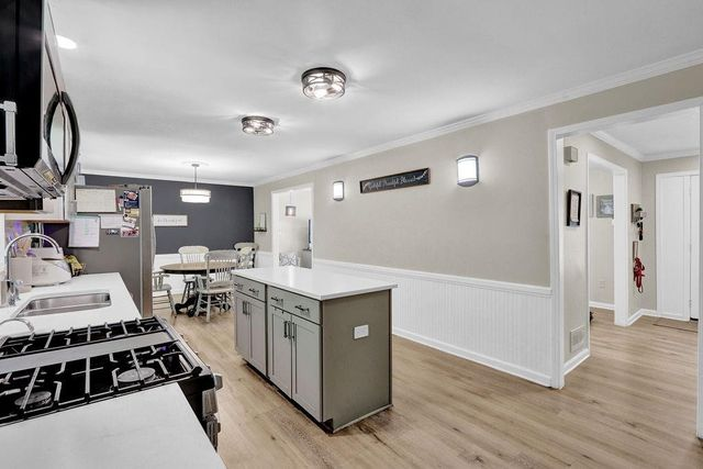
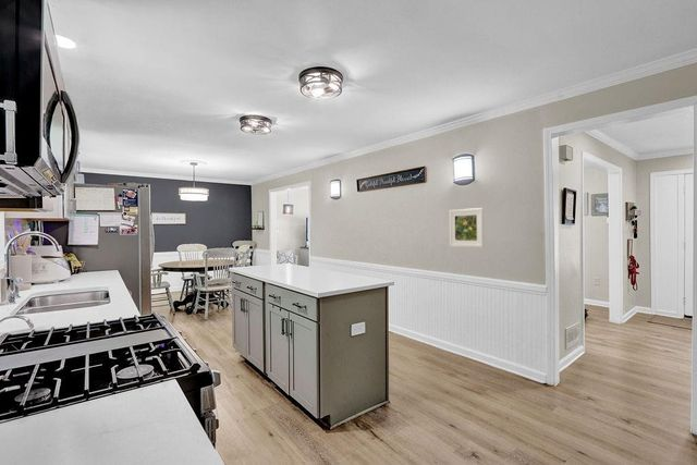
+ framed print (465, 228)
